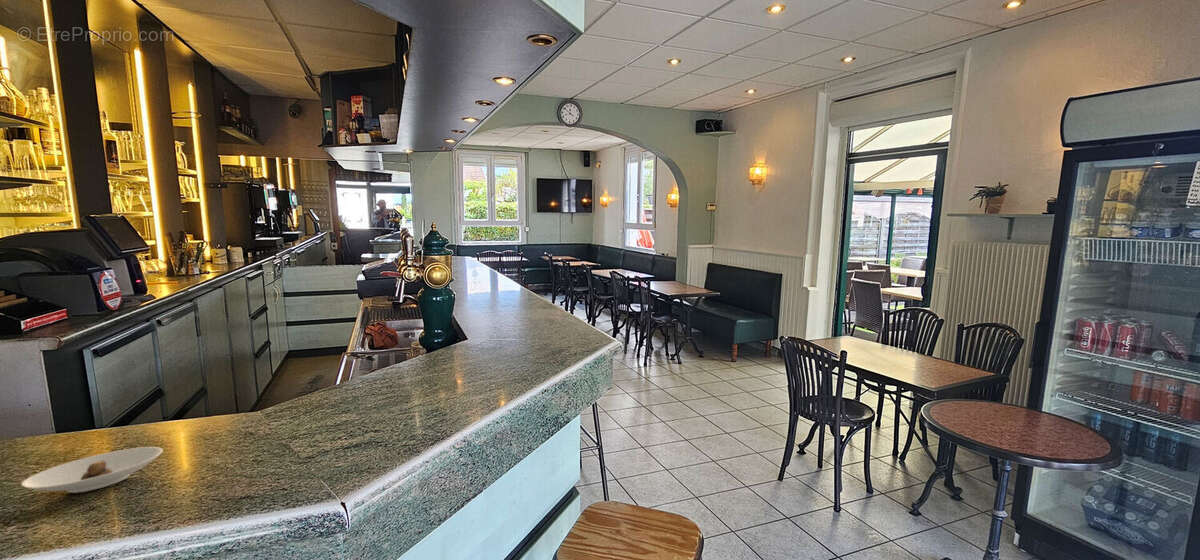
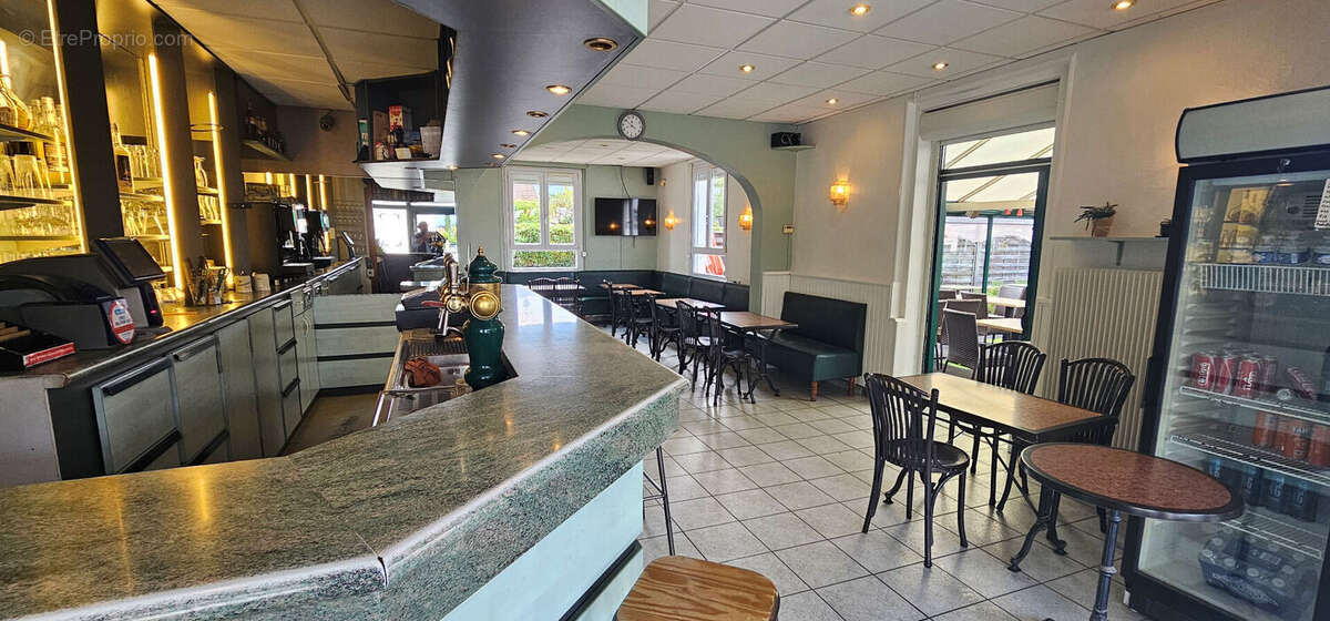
- saucer (97, 472)
